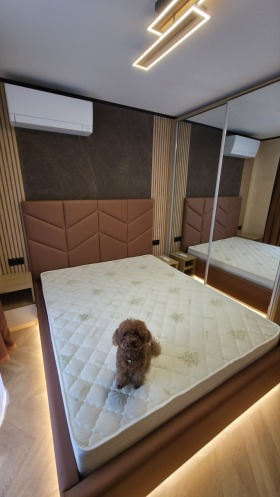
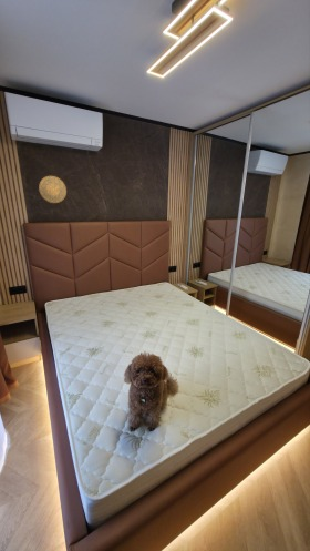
+ decorative plate (53, 190)
